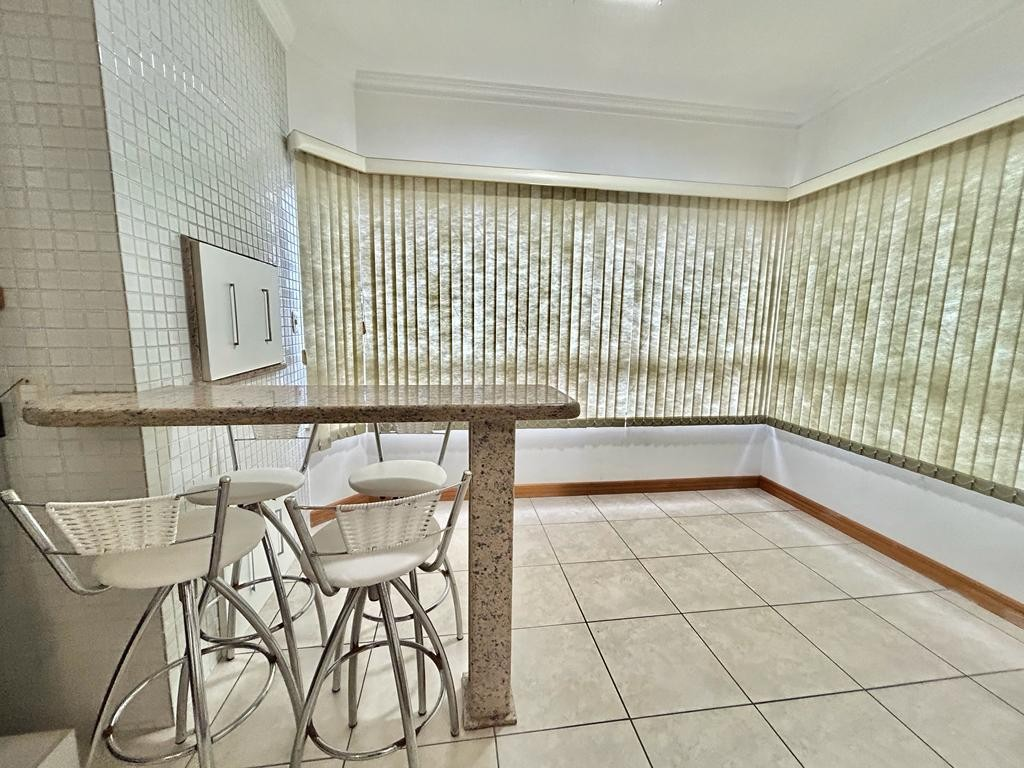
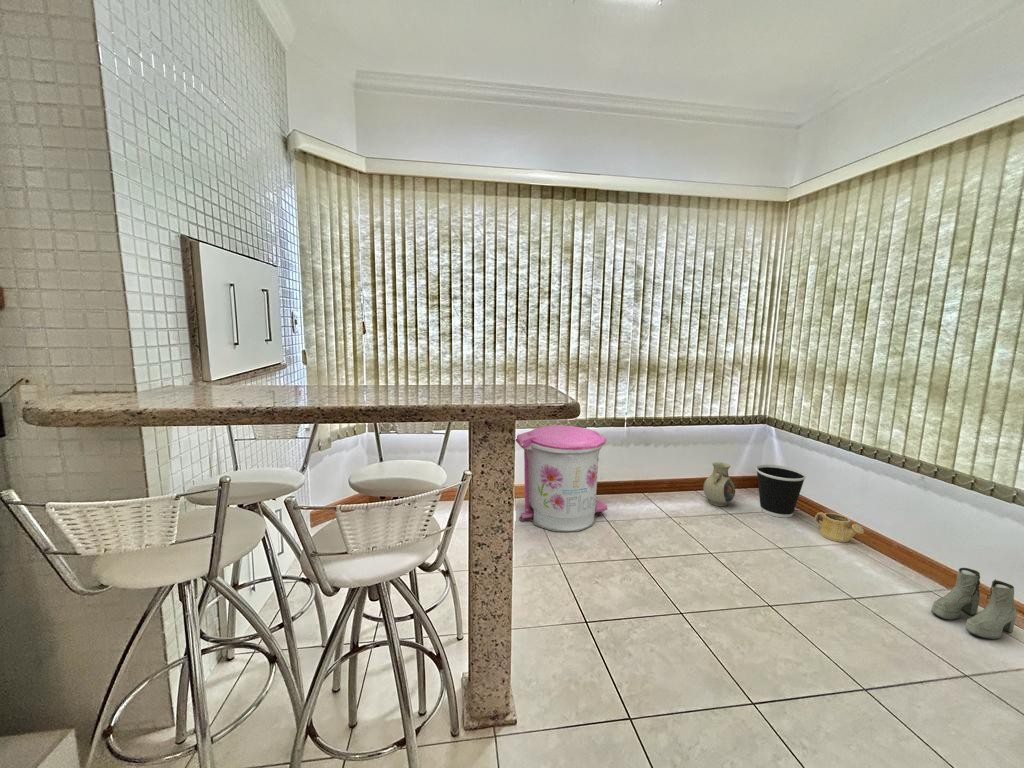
+ boots (975, 600)
+ vase (719, 483)
+ wastebasket (778, 491)
+ watering can (837, 527)
+ trash can (562, 473)
